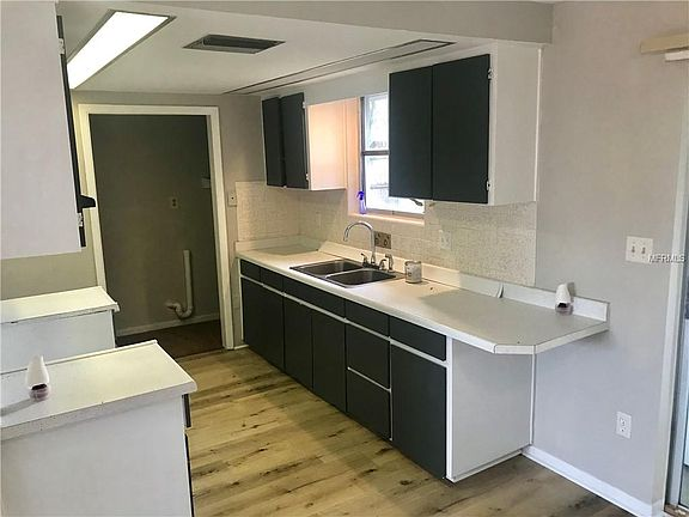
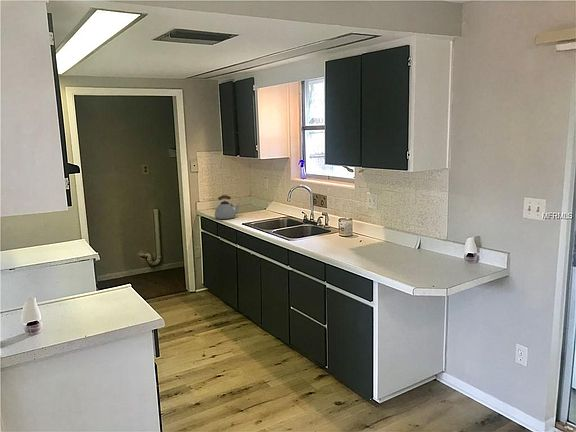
+ kettle (228, 206)
